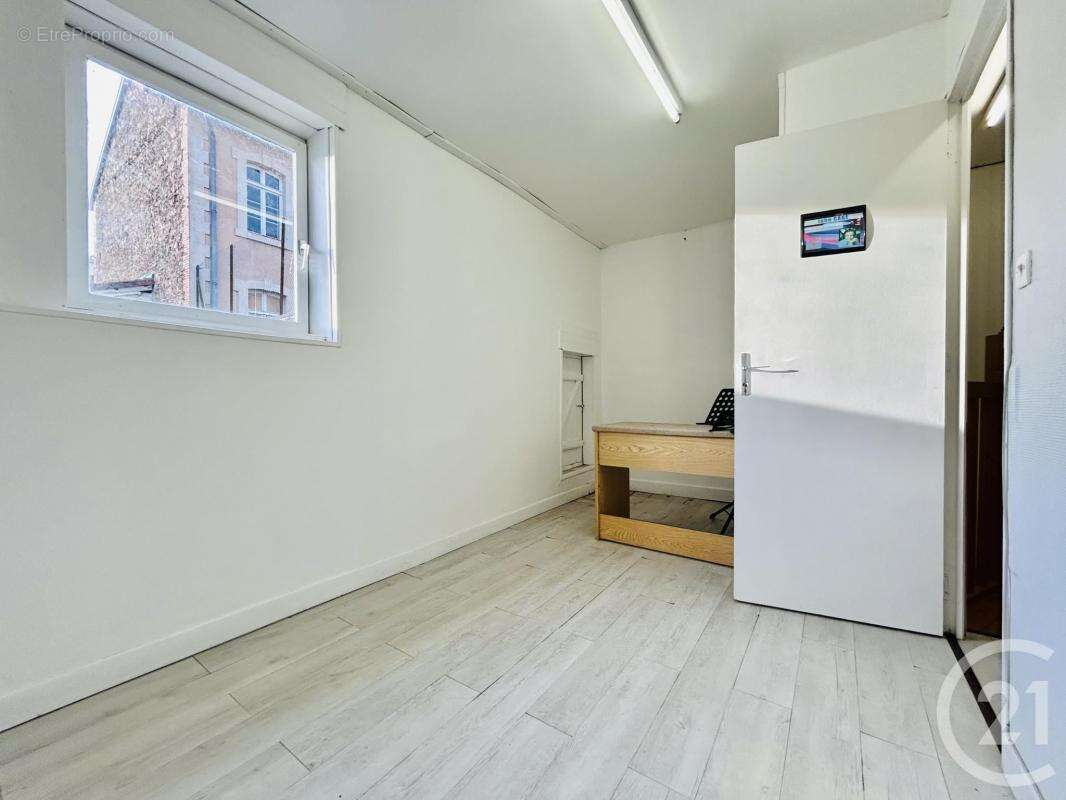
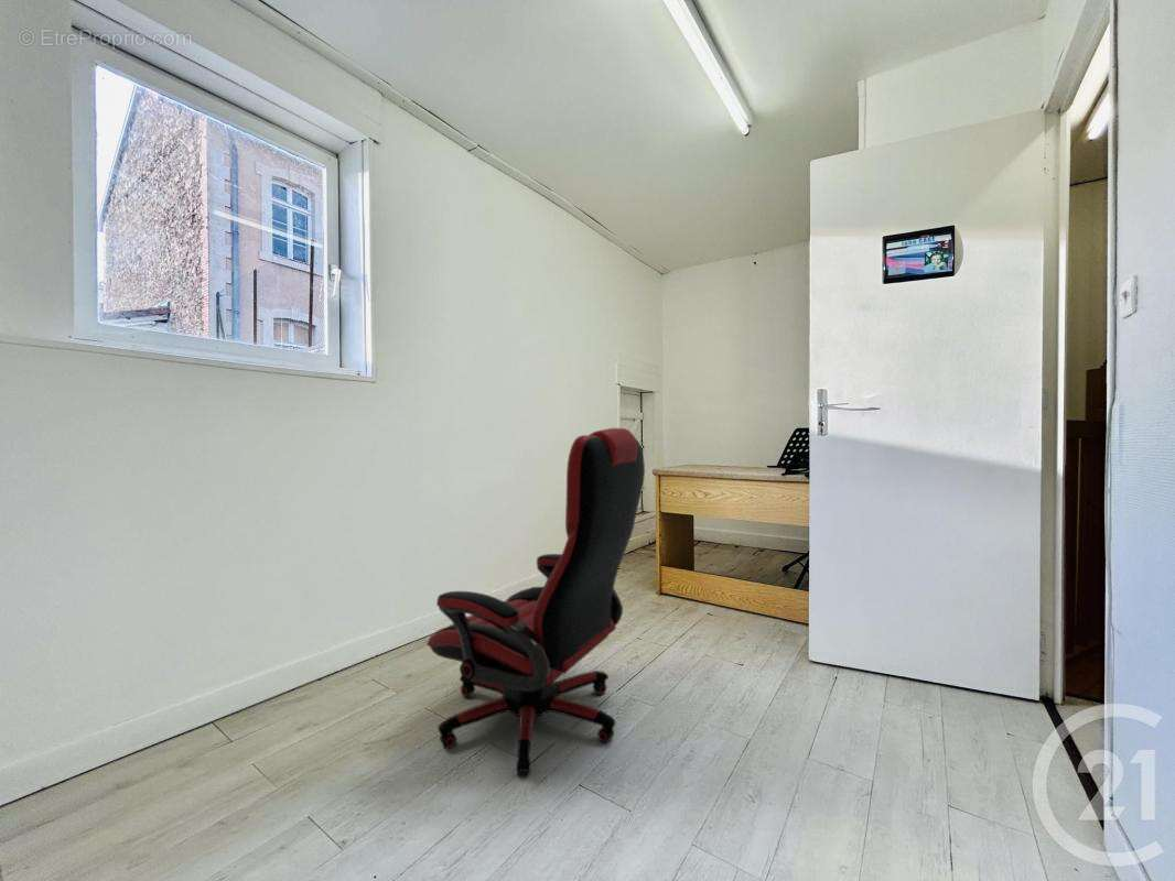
+ office chair (539, 570)
